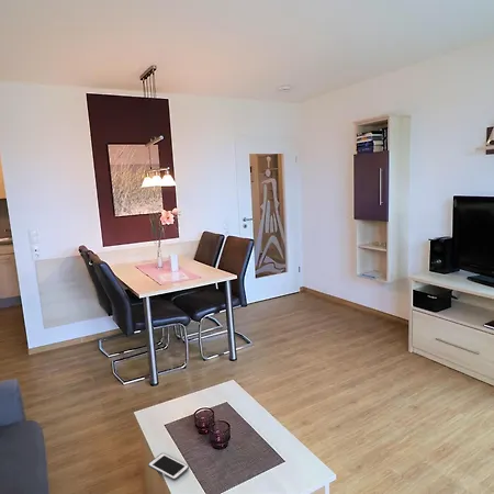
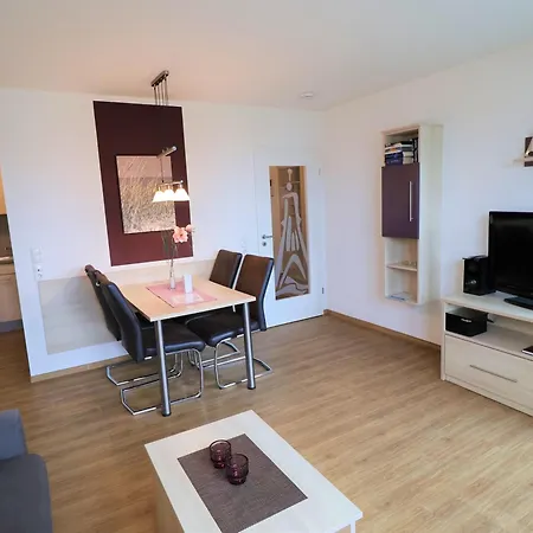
- cell phone (168, 465)
